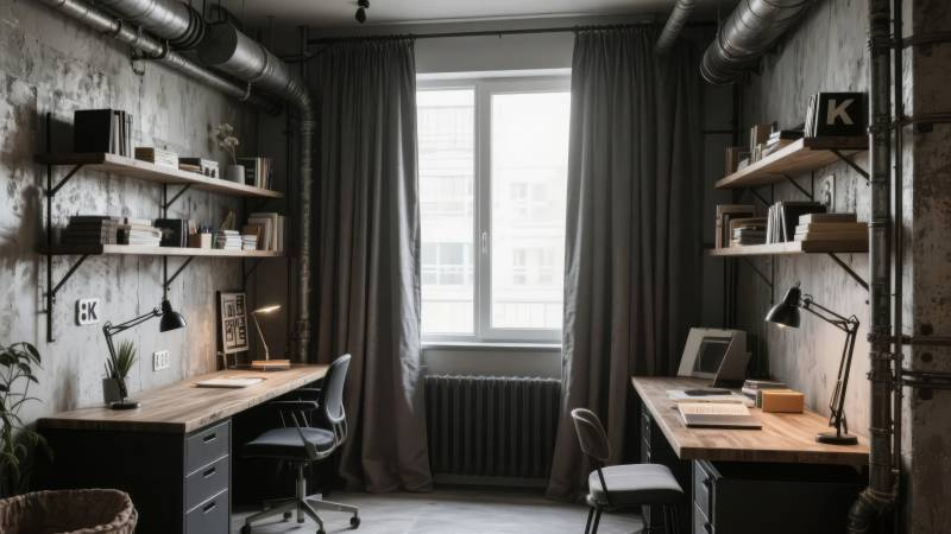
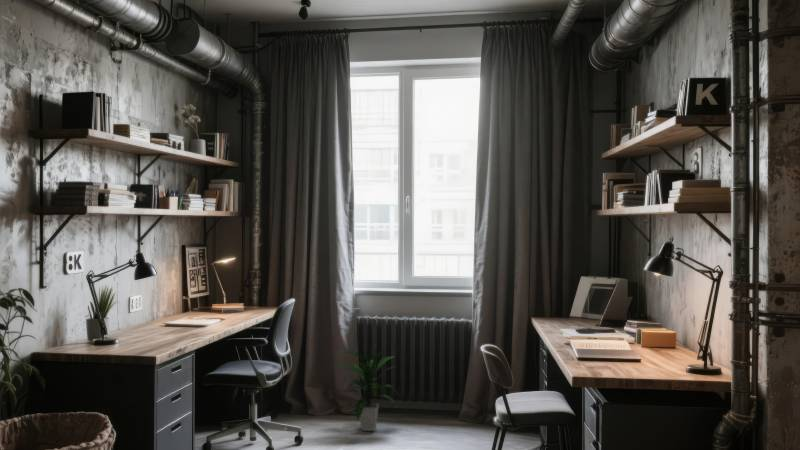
+ indoor plant (367, 385)
